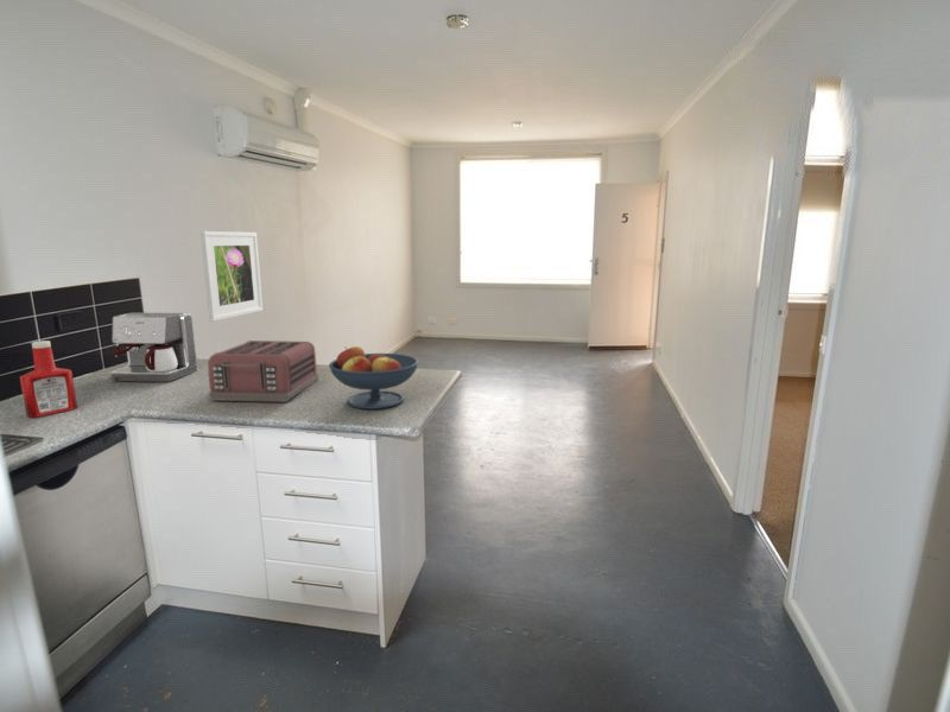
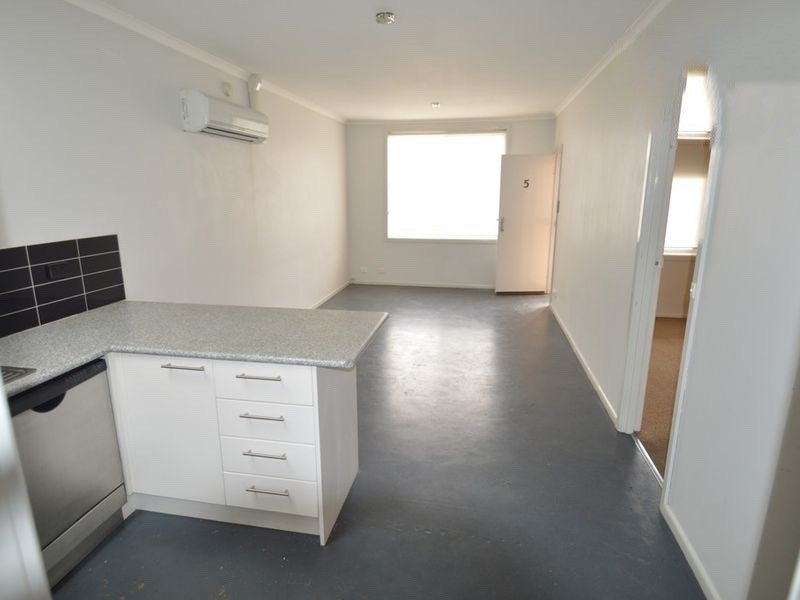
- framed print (234, 274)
- toaster (262, 369)
- fruit bowl (374, 374)
- coffee maker (152, 345)
- soap bottle (46, 377)
